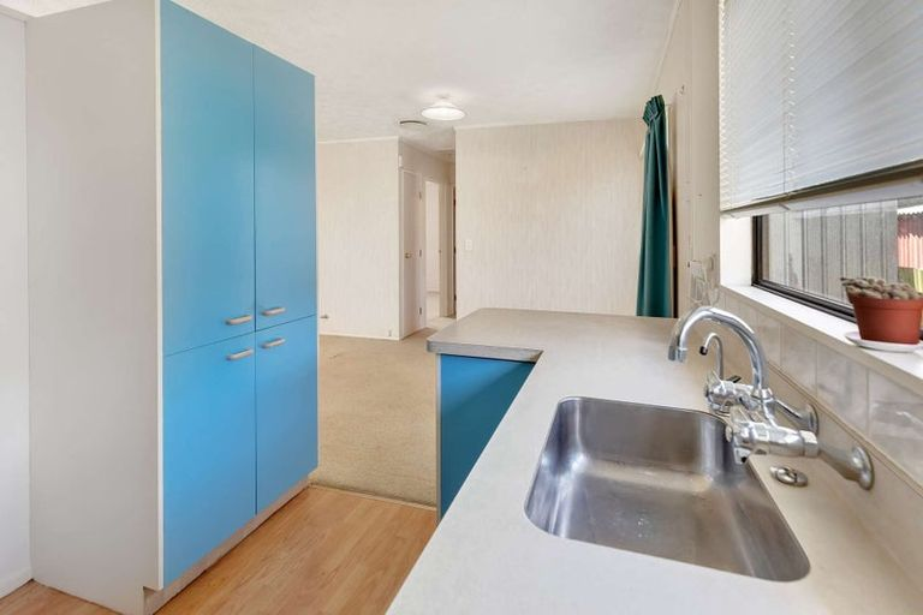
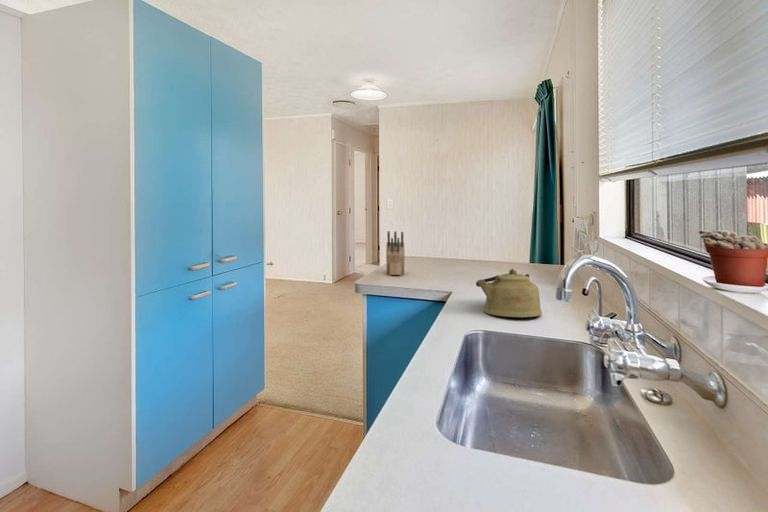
+ kettle (506, 290)
+ knife block (395, 252)
